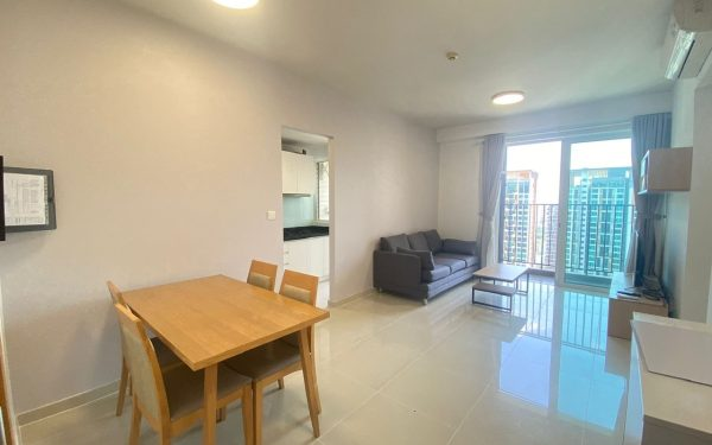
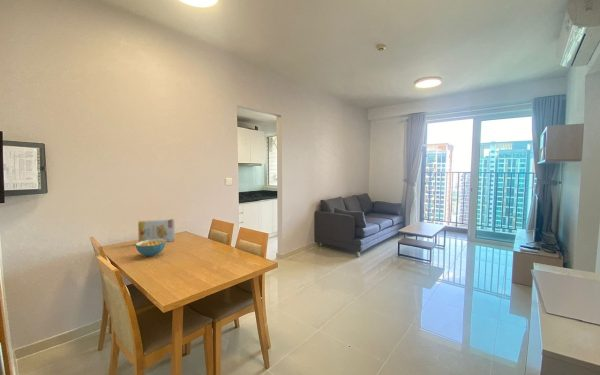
+ cereal box (157, 231)
+ cereal bowl (151, 248)
